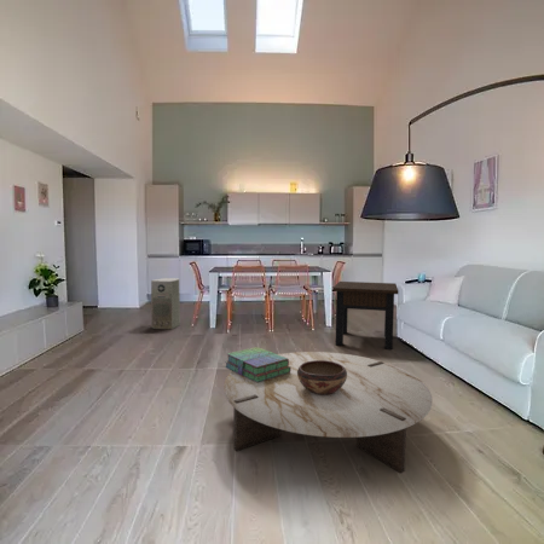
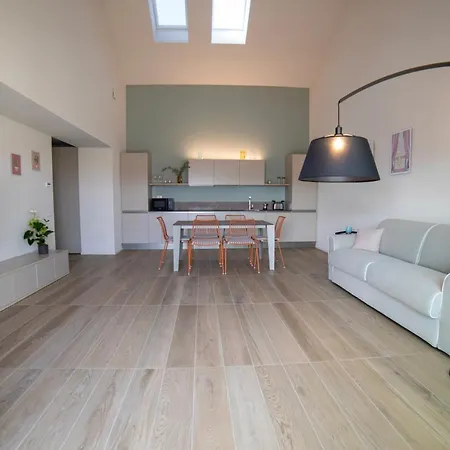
- air purifier (167, 302)
- stack of books (256, 361)
- coffee table (323, 401)
- side table (365, 308)
- decorative bowl (322, 377)
